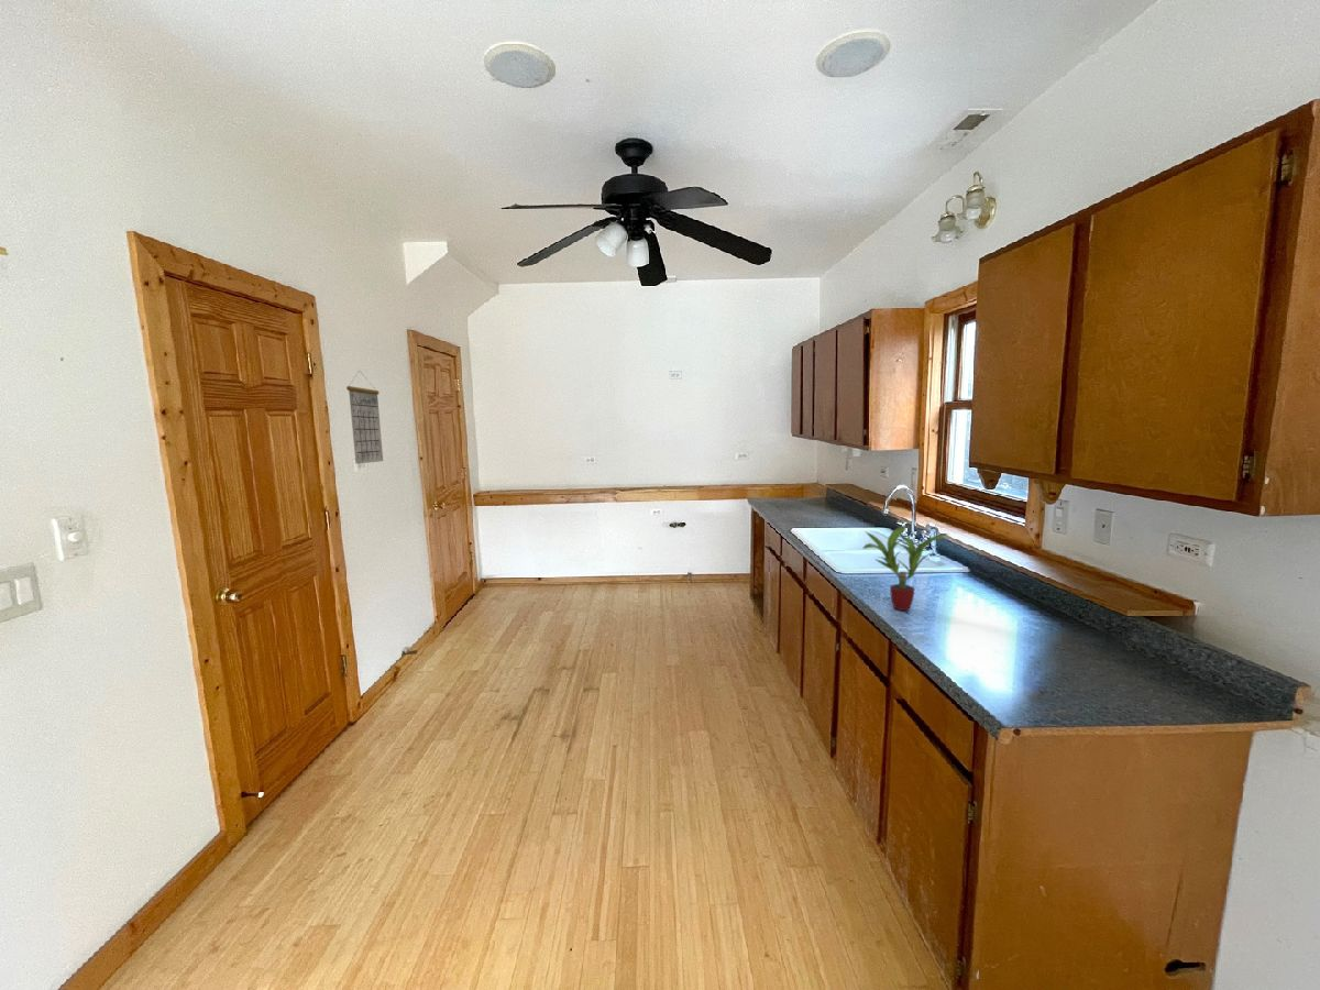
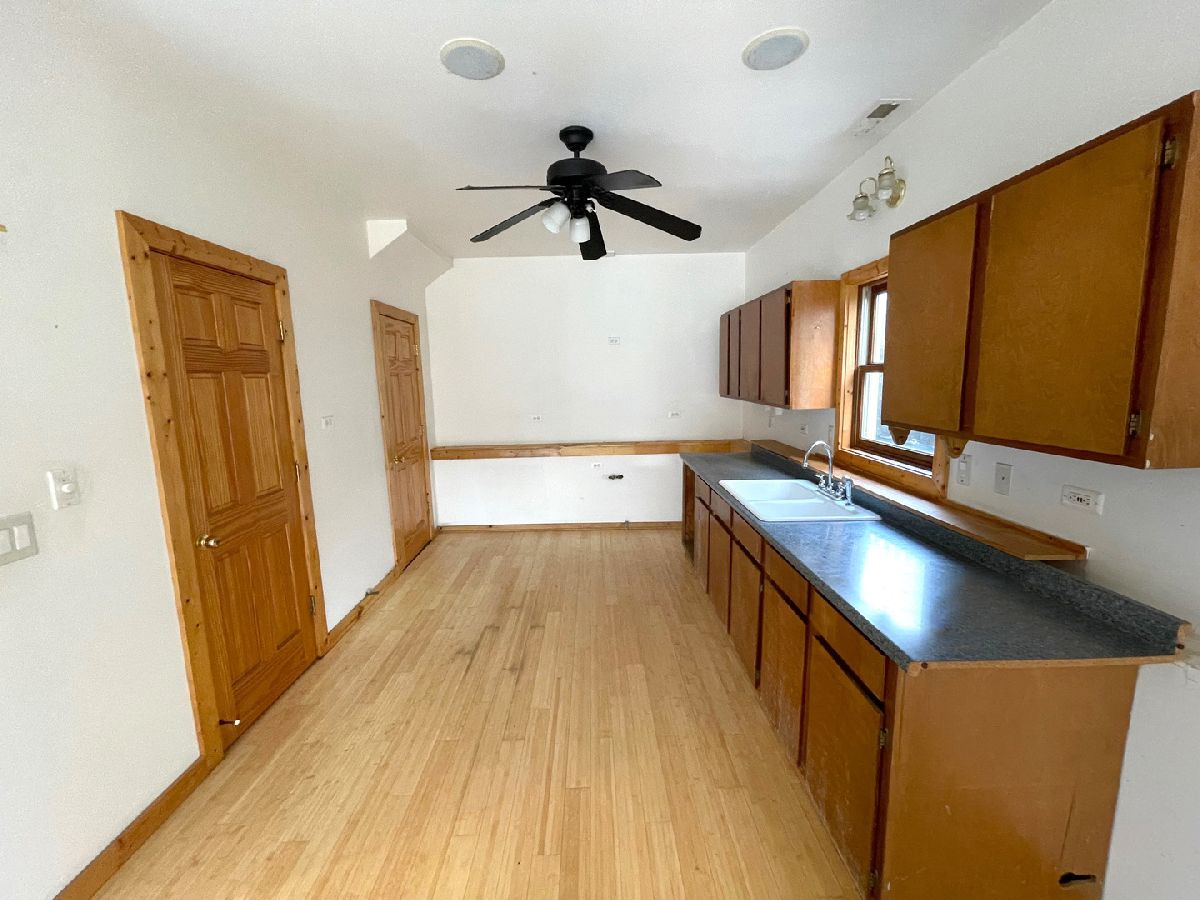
- calendar (365, 416)
- potted plant (908, 570)
